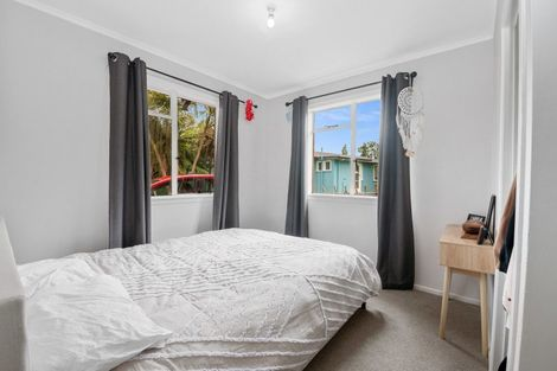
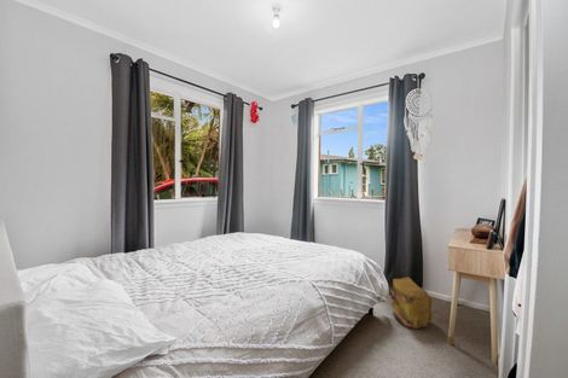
+ backpack (406, 298)
